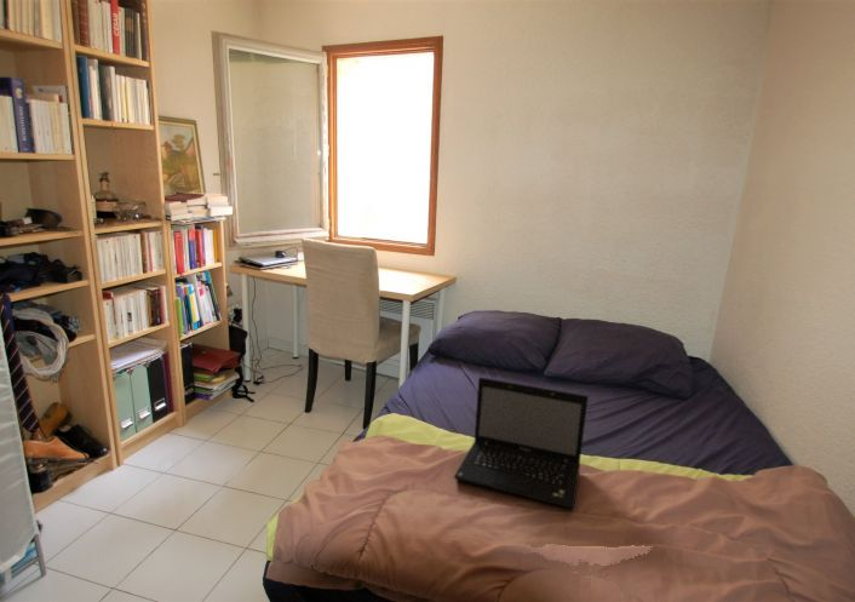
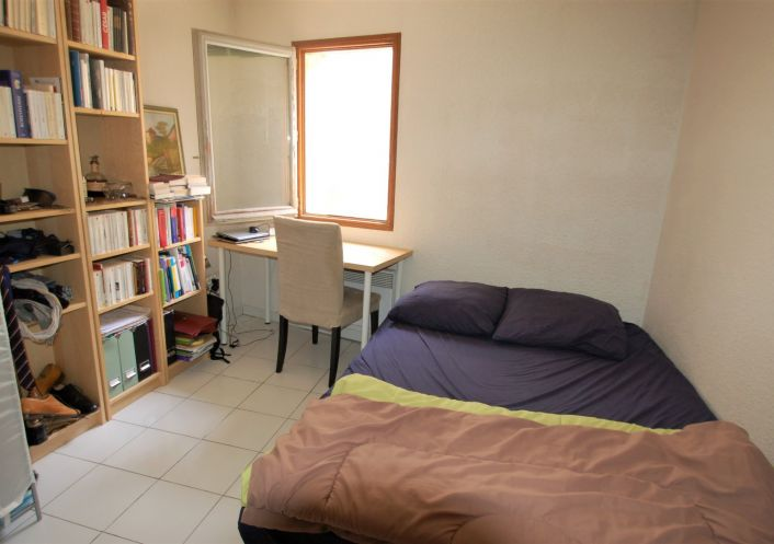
- laptop (522, 437)
